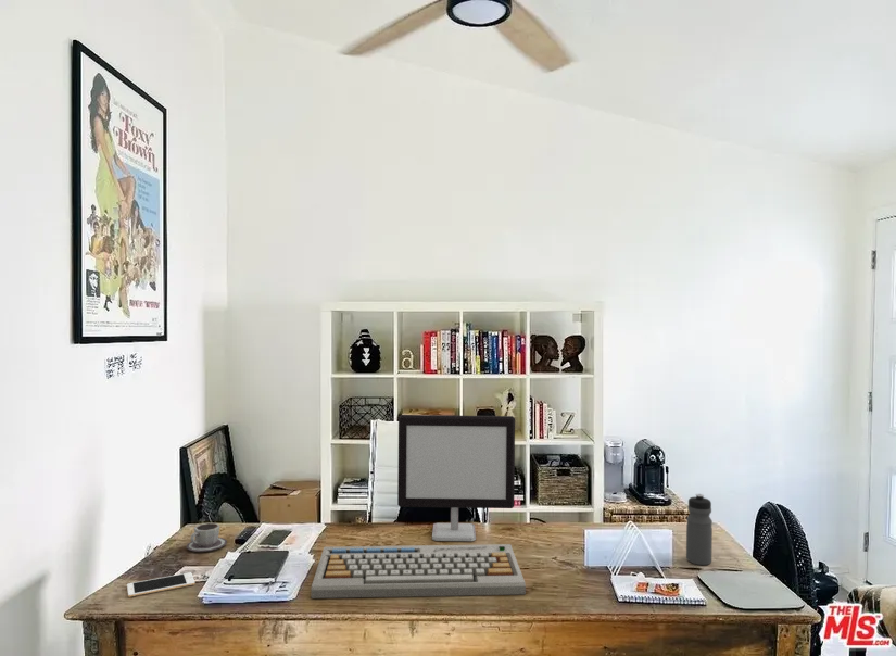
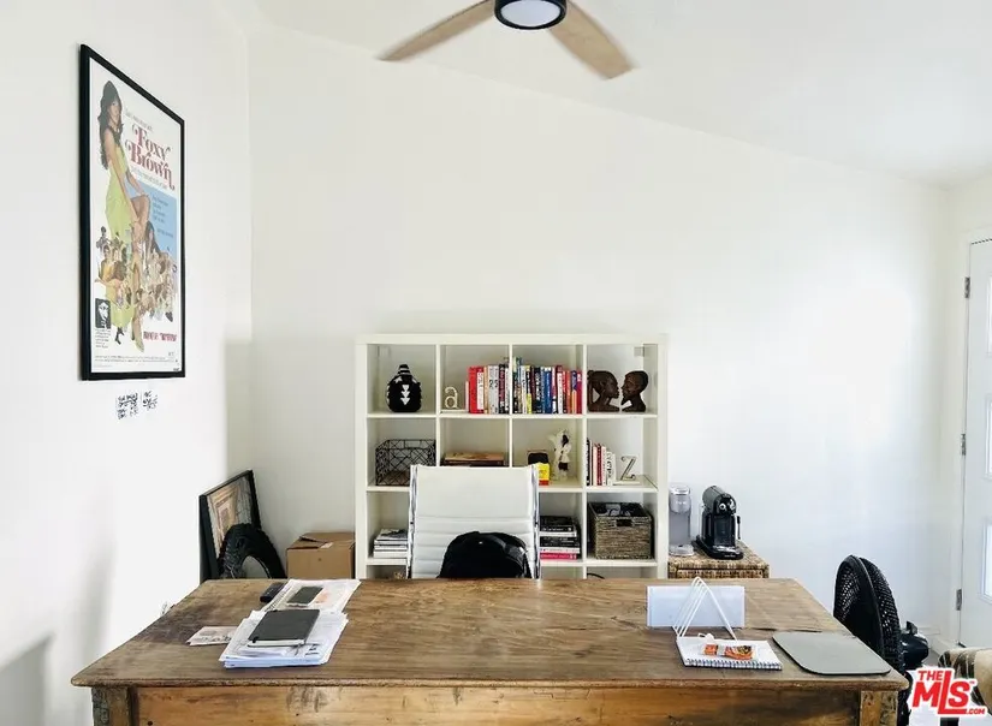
- water bottle (698, 527)
- keyboard (418, 567)
- cell phone (161, 583)
- computer monitor (456, 474)
- cup (206, 537)
